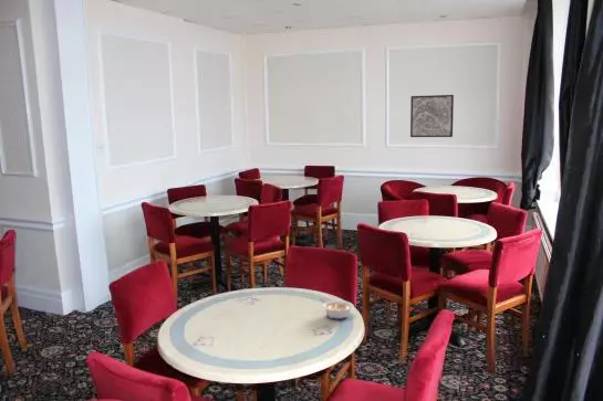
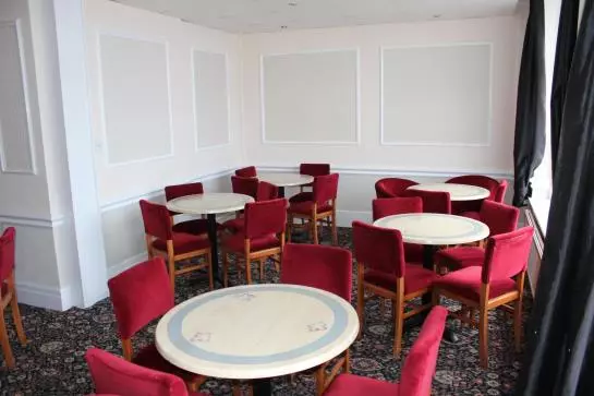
- wall art (432, 116)
- legume (336, 309)
